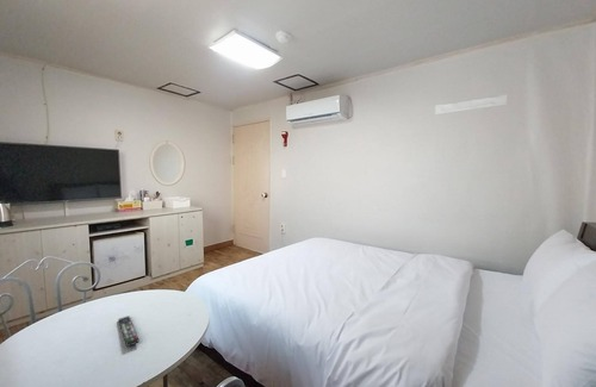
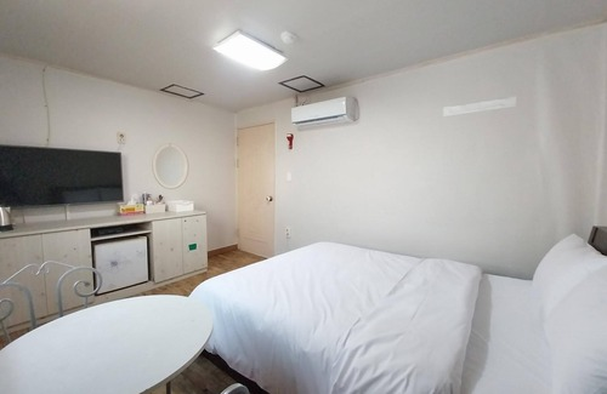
- remote control (128, 330)
